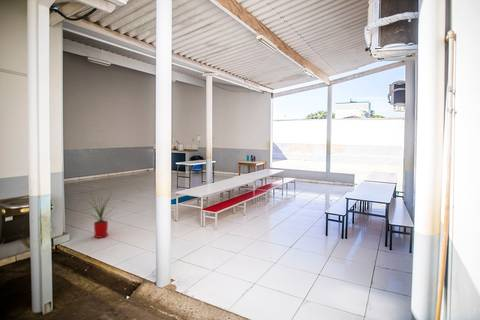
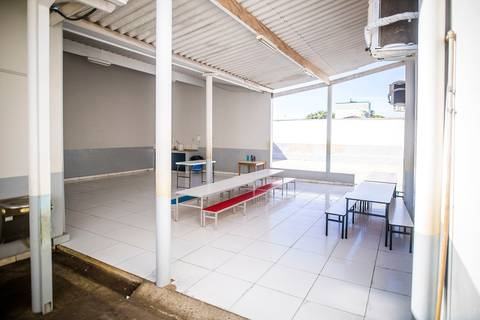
- house plant (100, 213)
